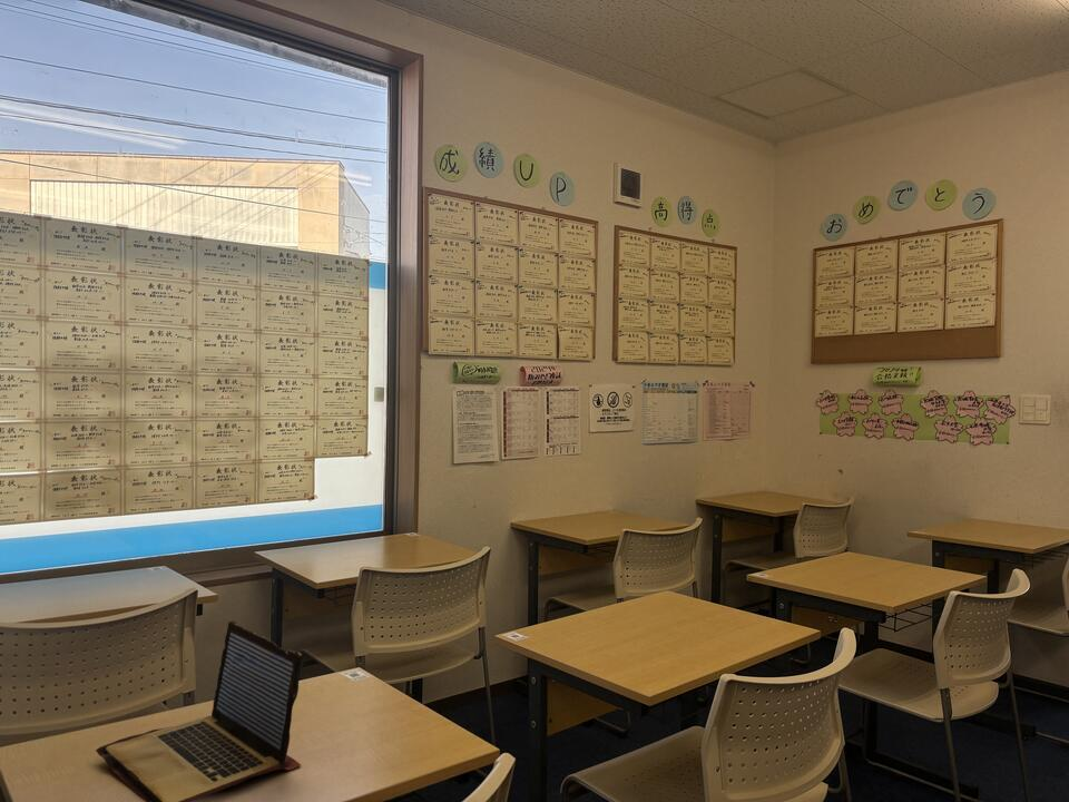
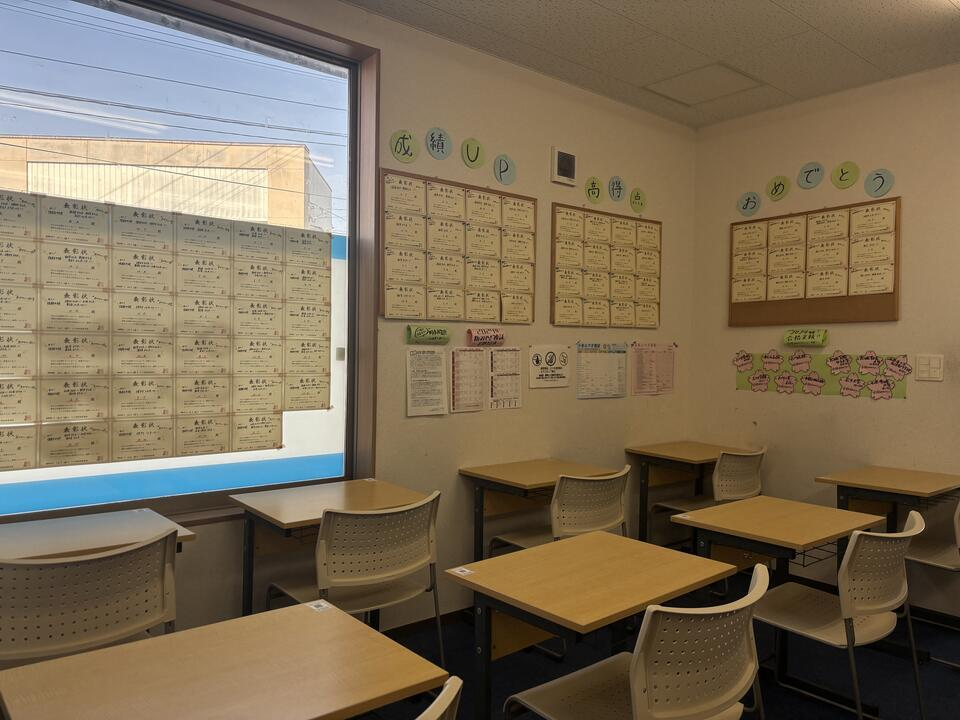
- laptop (202, 717)
